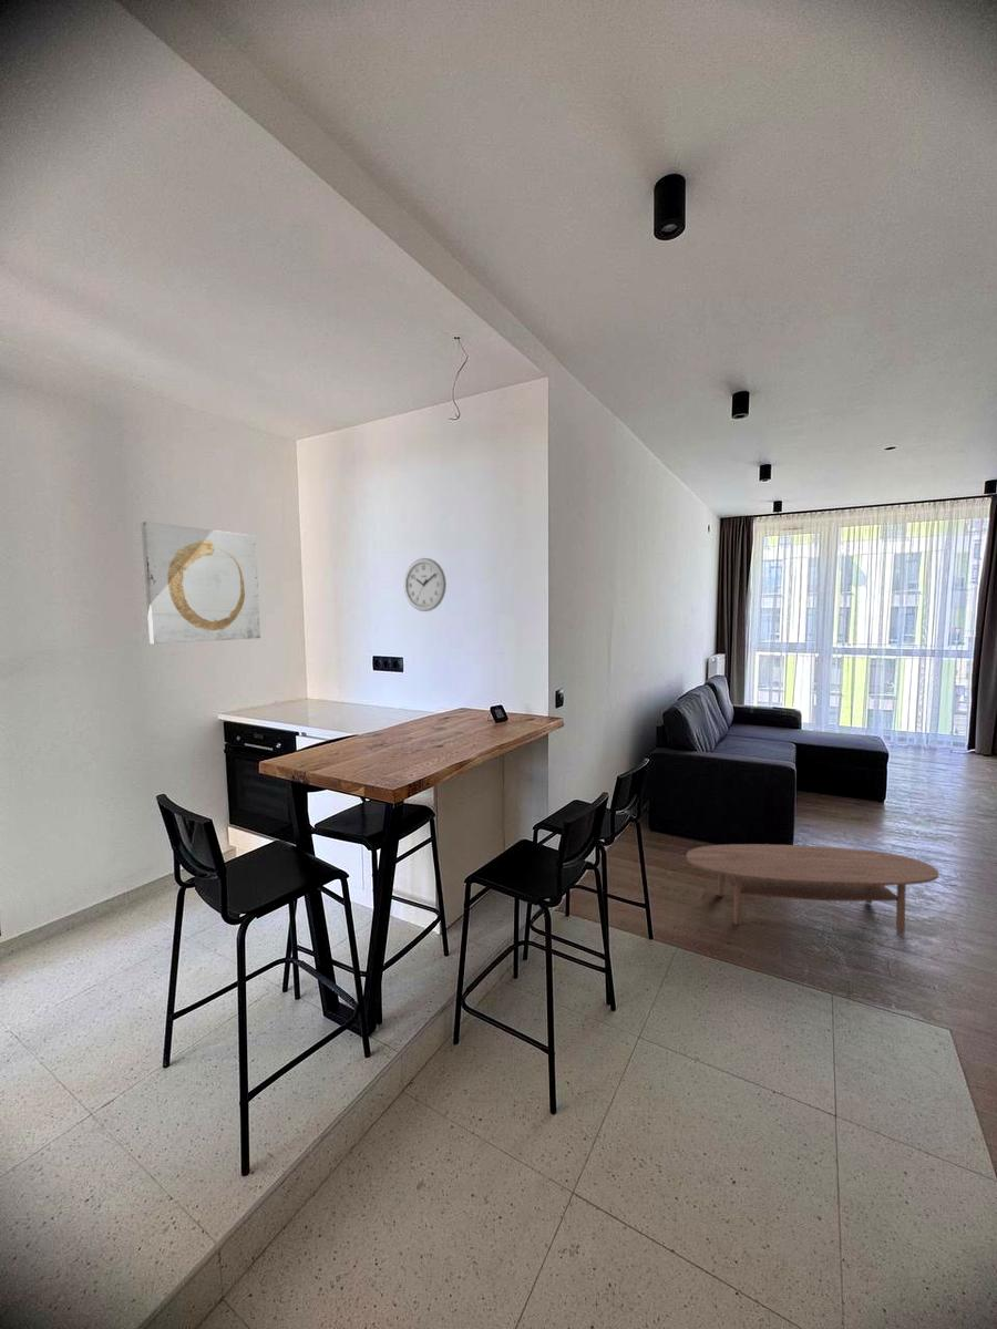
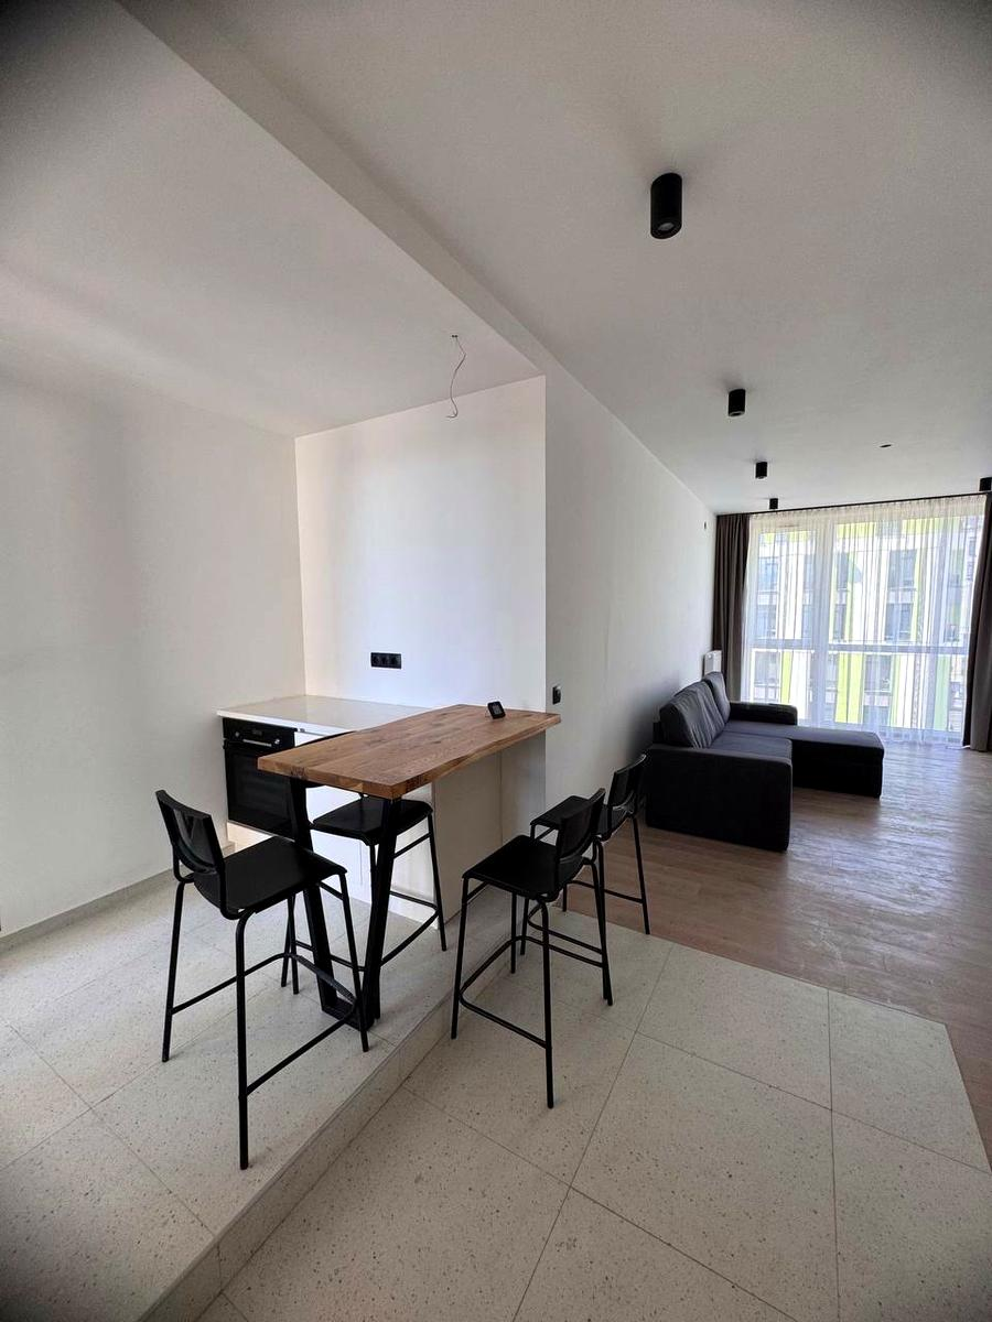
- wall clock (423, 585)
- coffee table (805, 887)
- wall art (206, 585)
